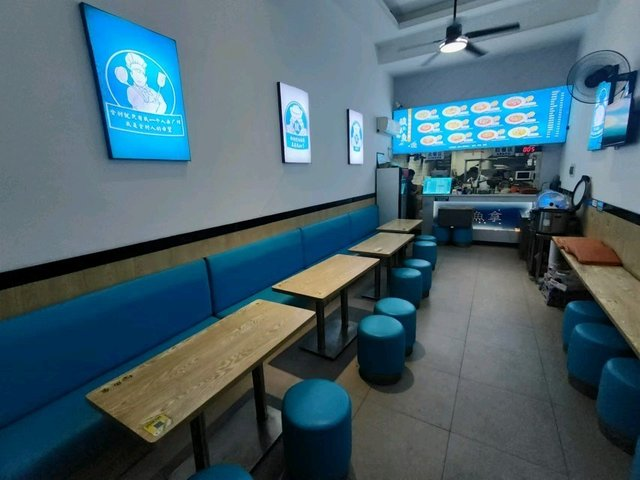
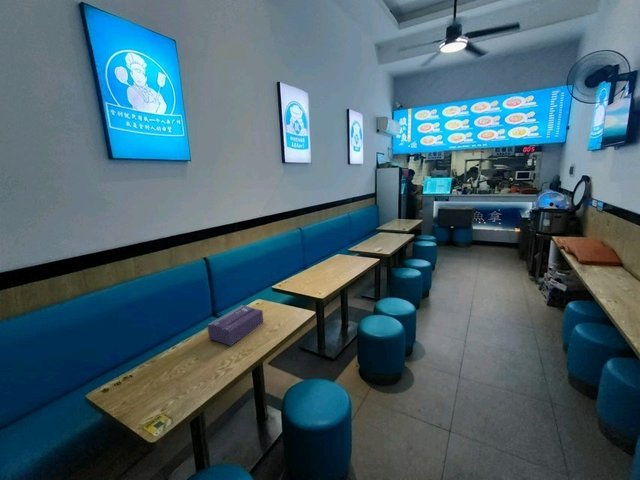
+ tissue box (236, 323)
